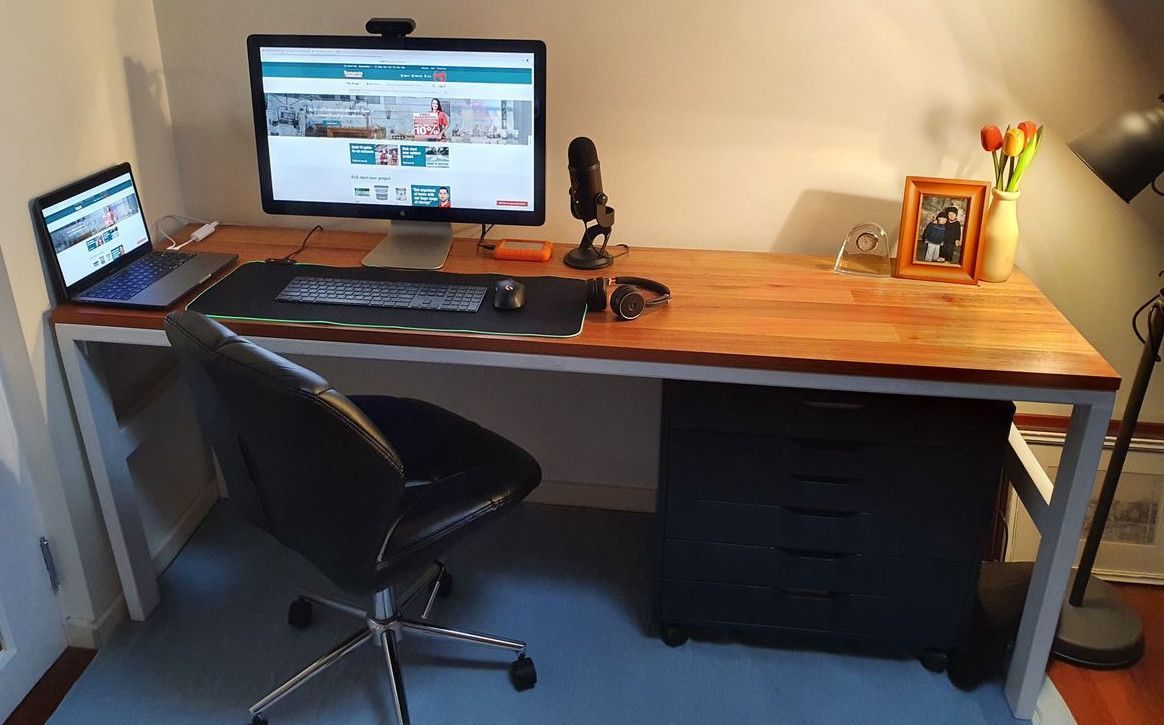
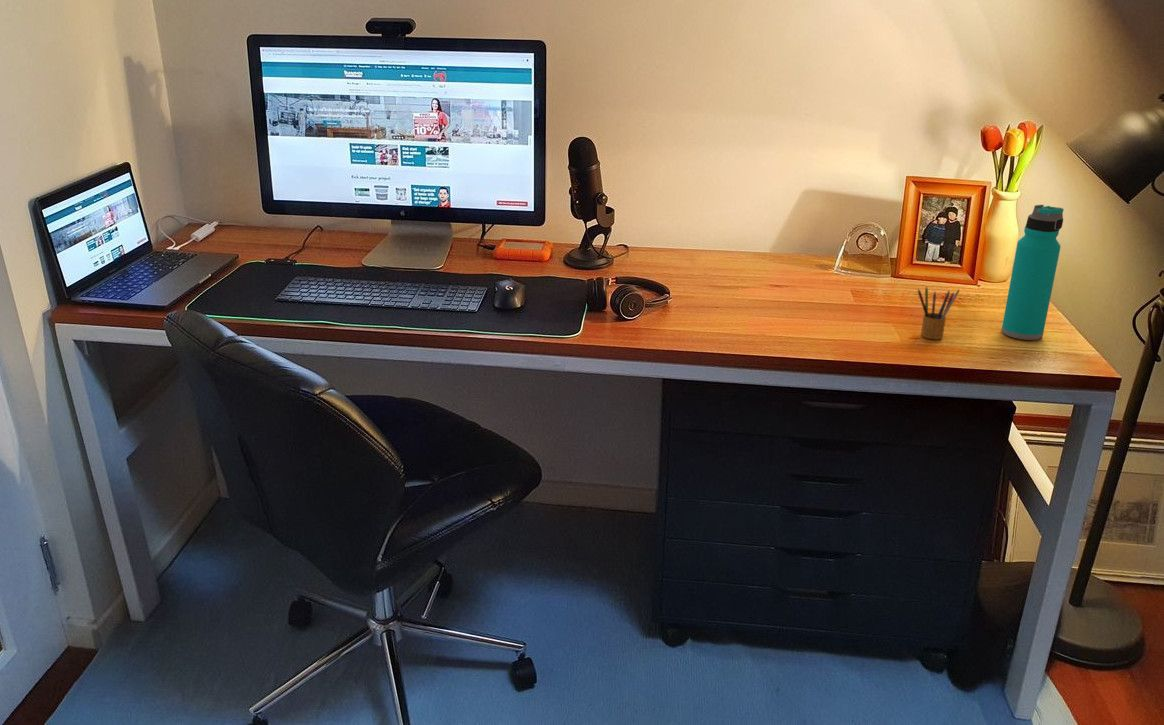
+ water bottle (1033, 271)
+ pencil box (934, 311)
